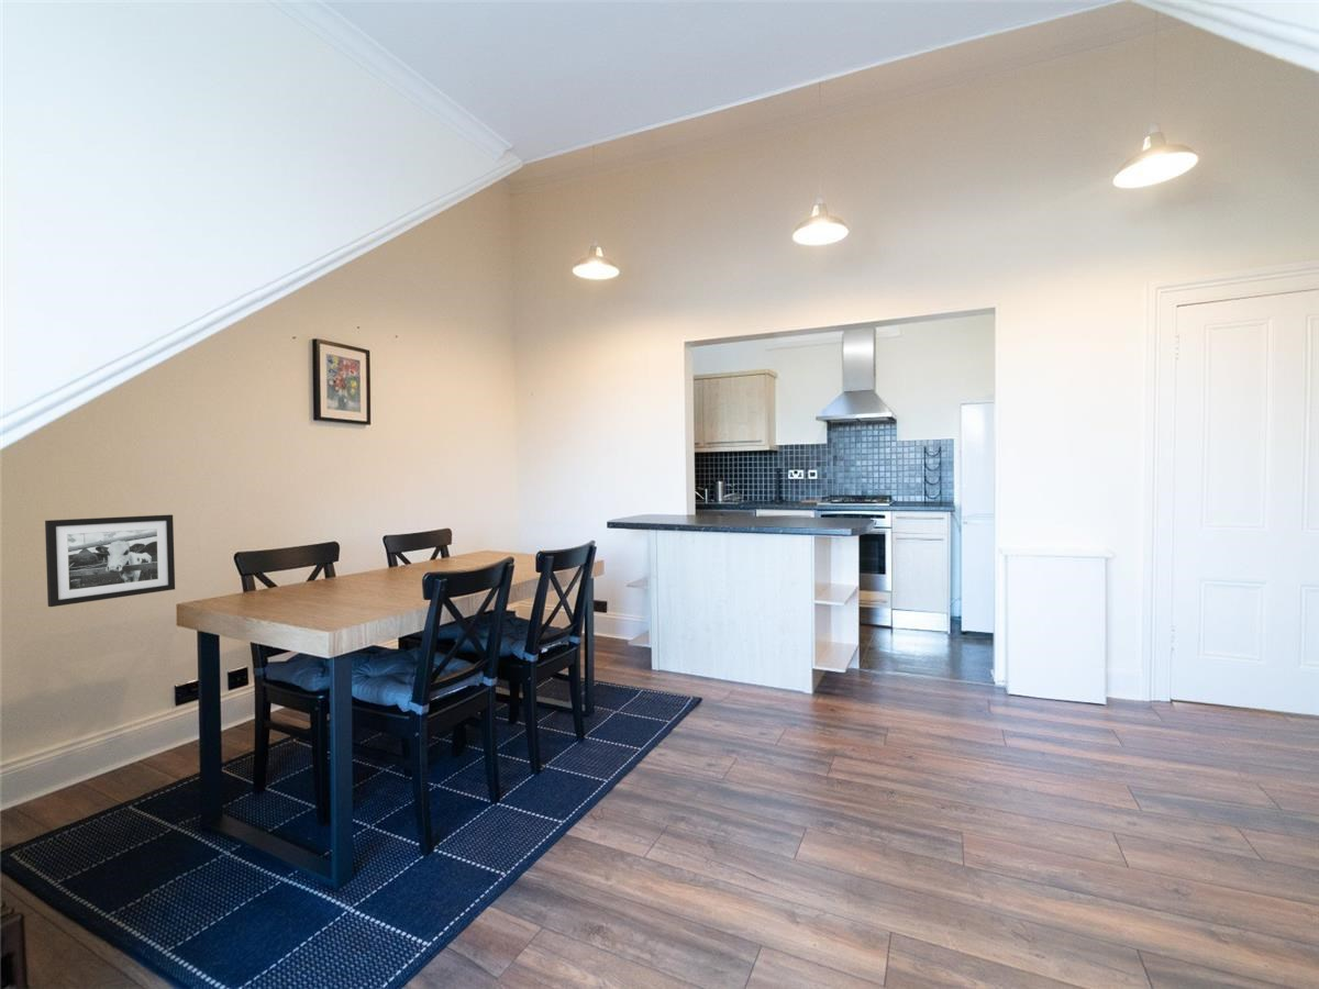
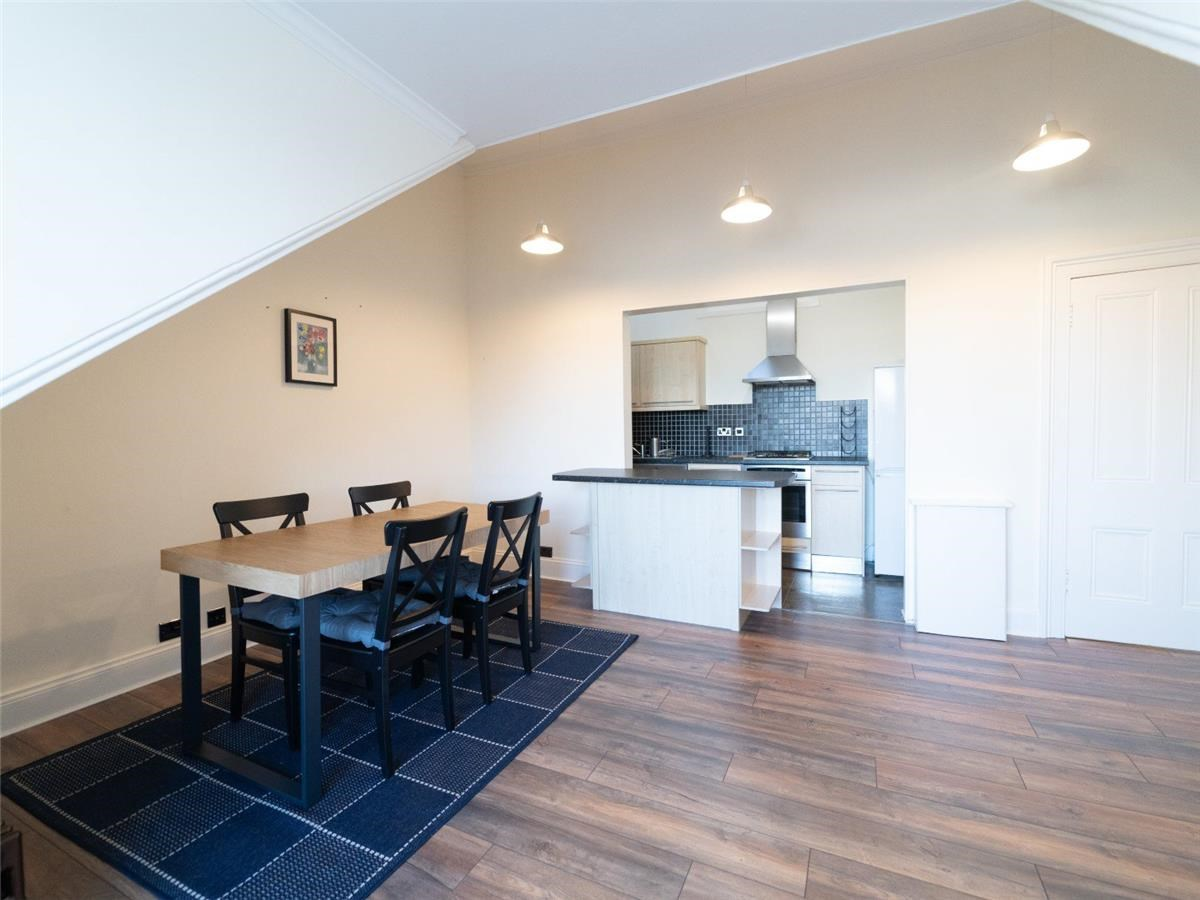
- picture frame (114, 557)
